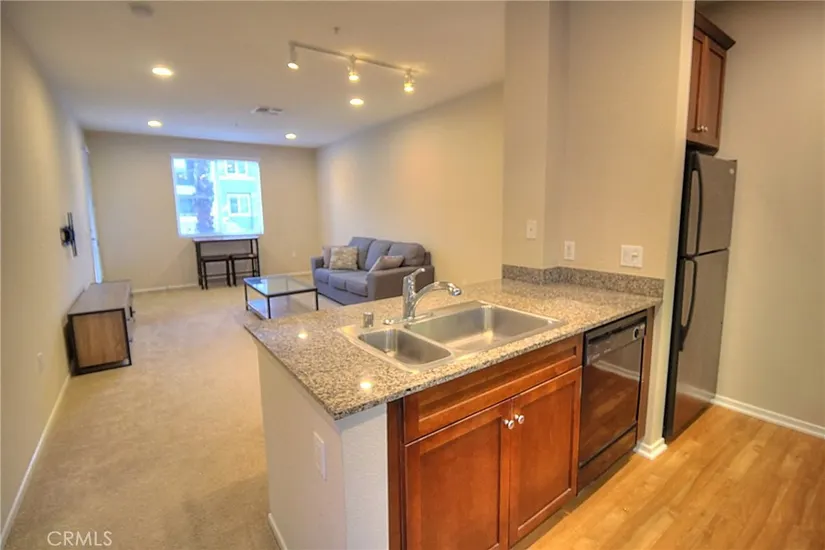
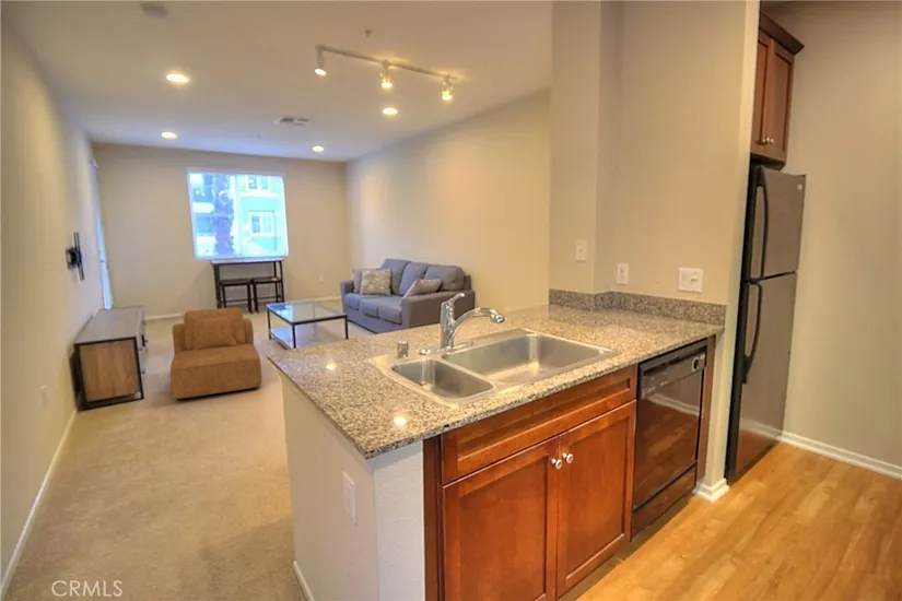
+ armchair (214, 347)
